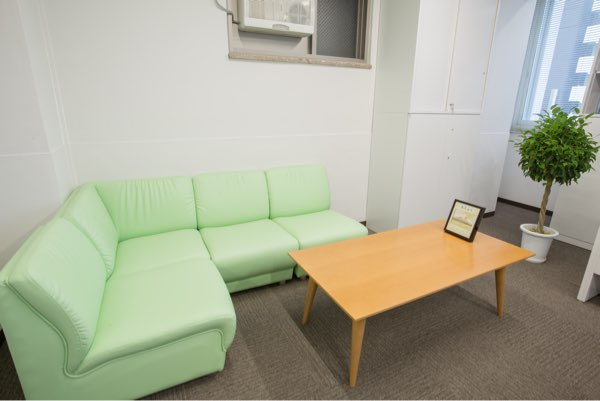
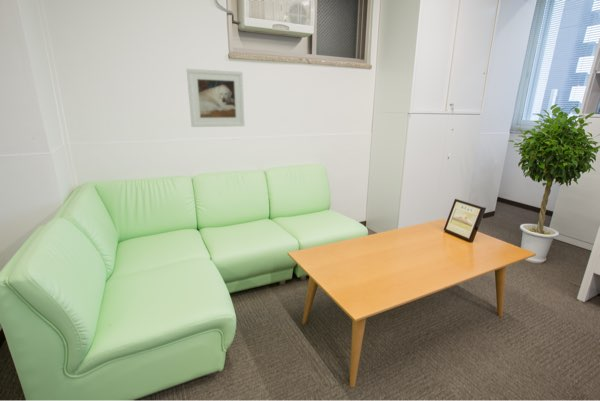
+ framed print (217, 99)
